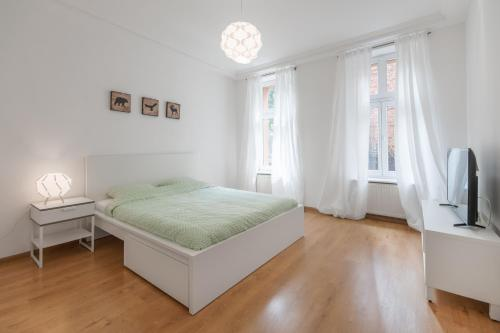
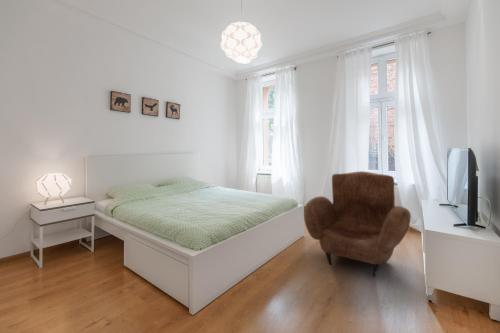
+ armchair (355, 217)
